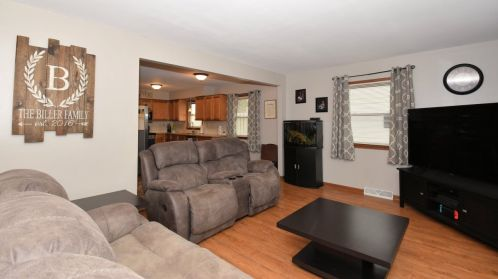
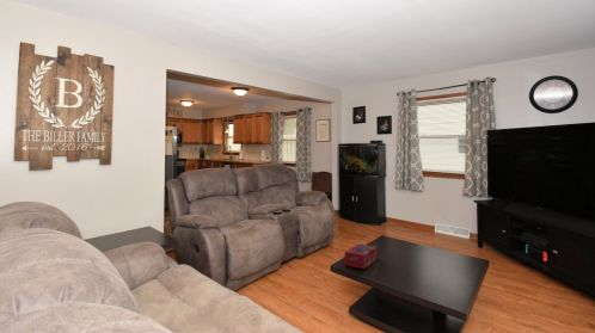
+ tissue box (361, 255)
